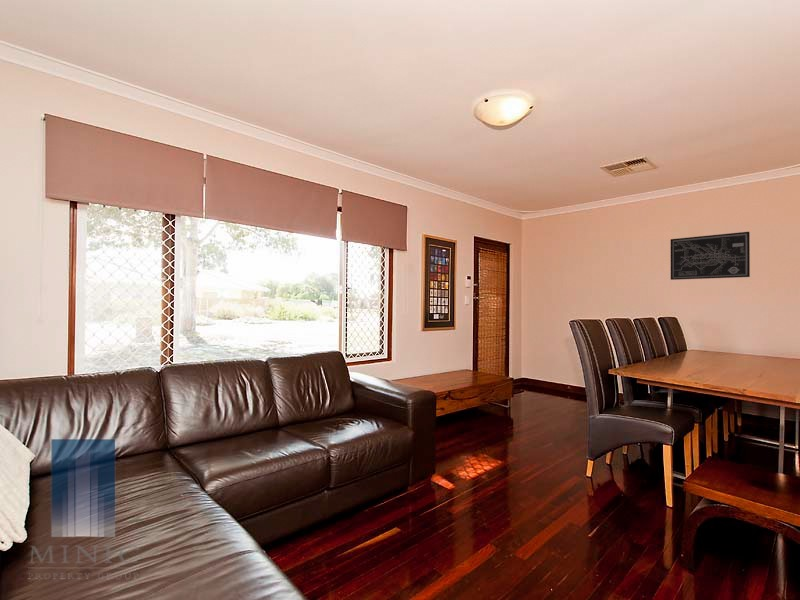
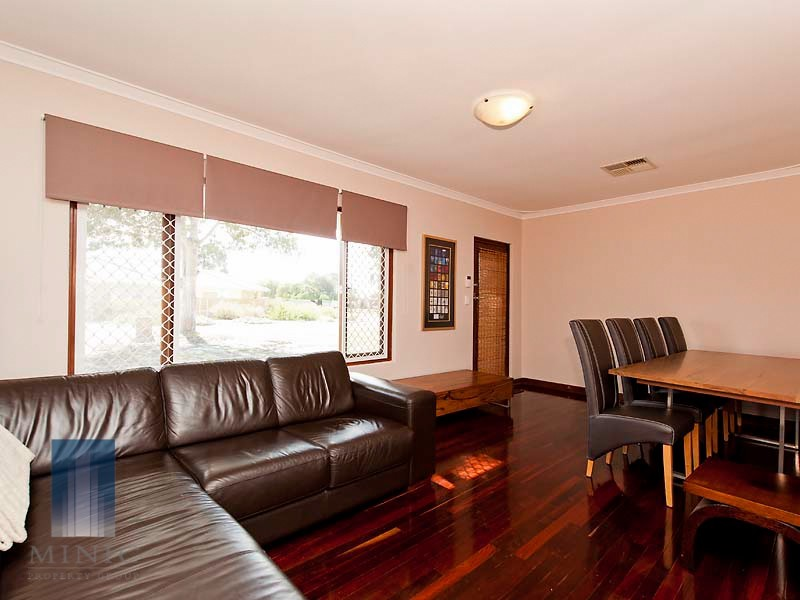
- wall art (708, 257)
